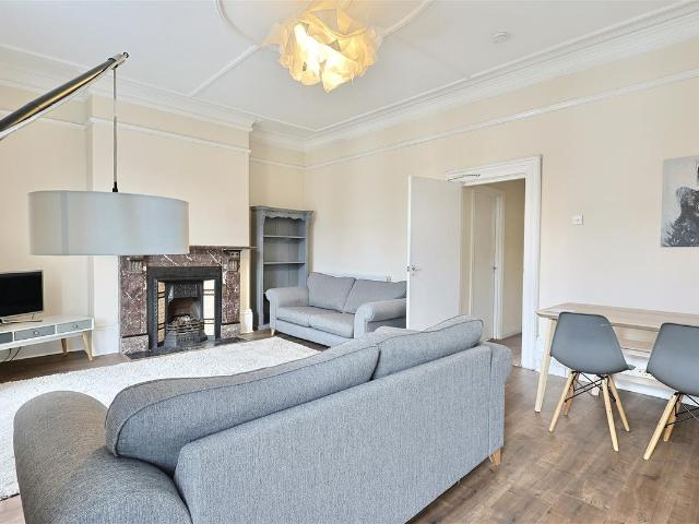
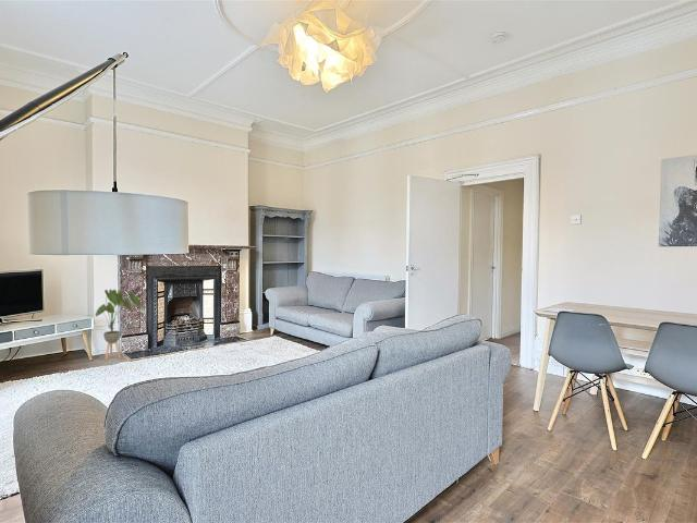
+ house plant (113, 323)
